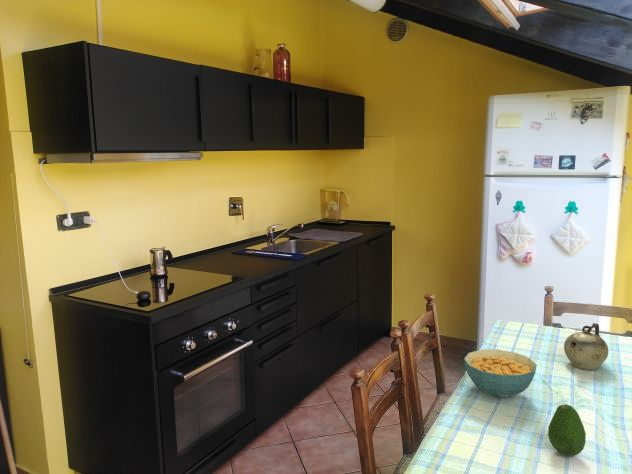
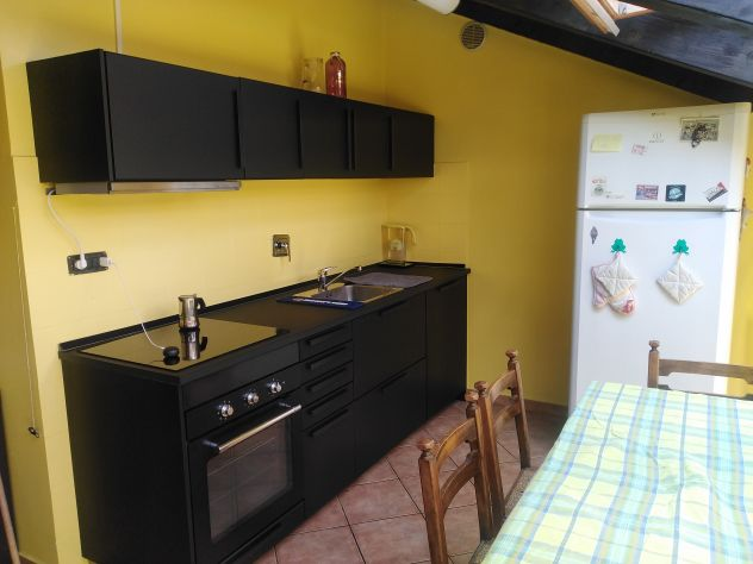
- fruit (566, 430)
- teapot (584, 346)
- cereal bowl (499, 377)
